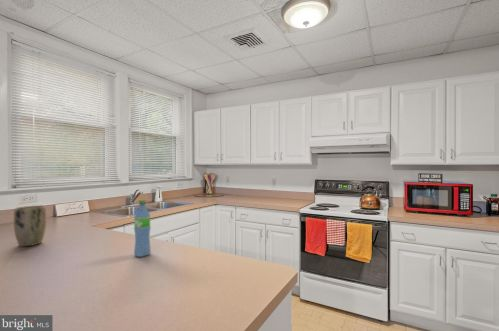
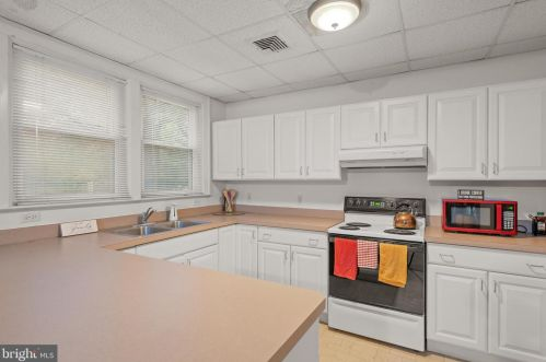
- plant pot (30, 225)
- water bottle (142, 227)
